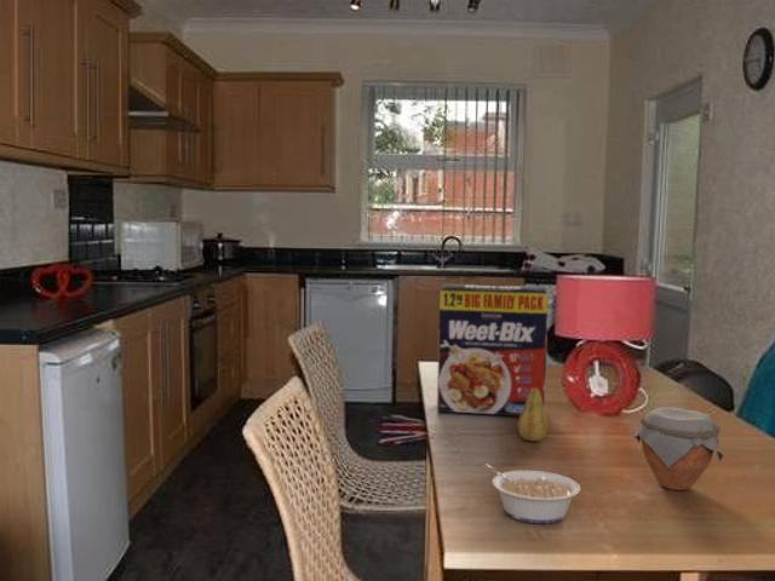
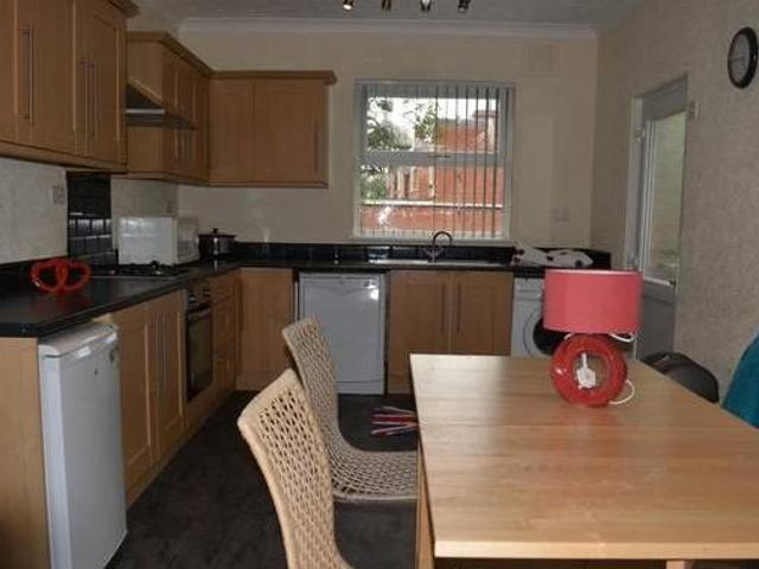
- legume (532, 495)
- jar (676, 448)
- fruit (533, 412)
- cereal box (492, 347)
